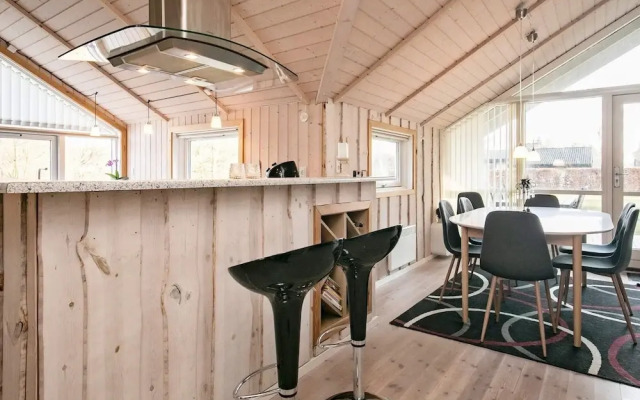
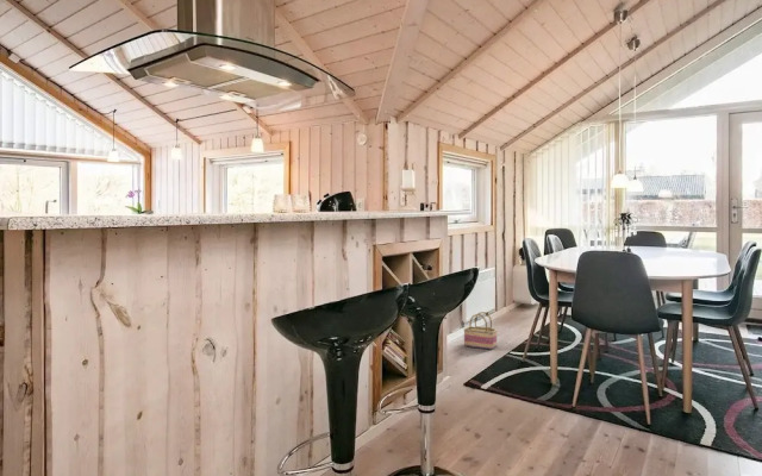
+ basket (480, 328)
